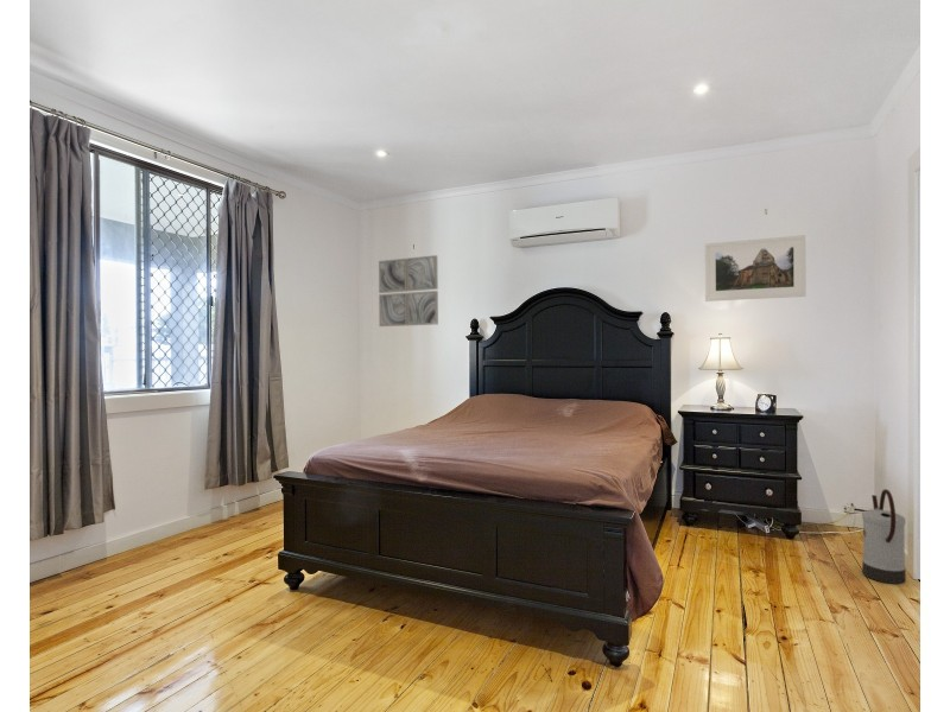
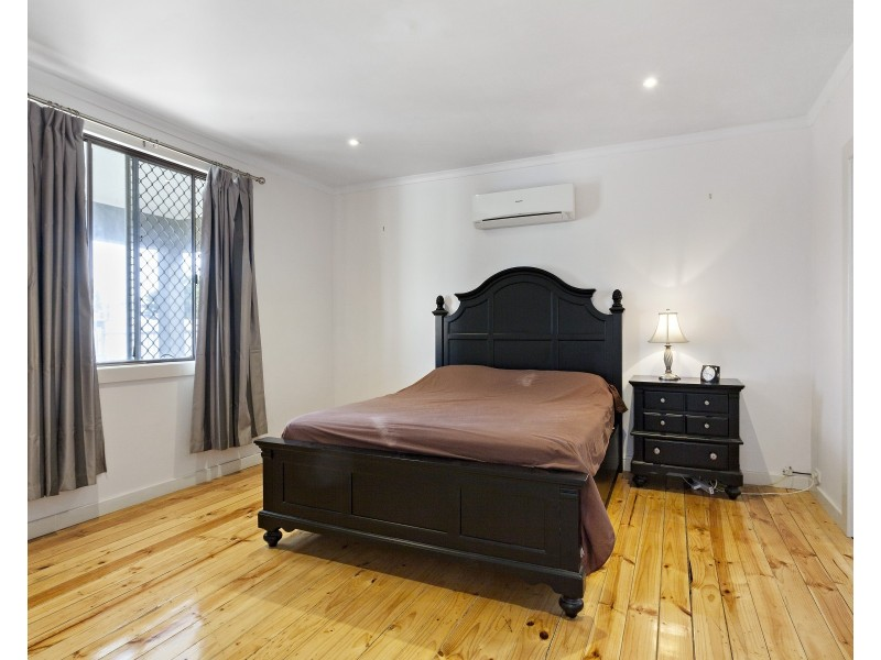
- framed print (753, 268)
- watering can (882, 530)
- wall art (406, 291)
